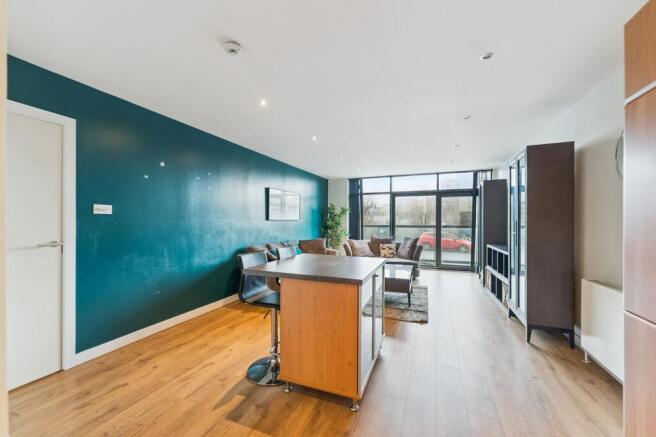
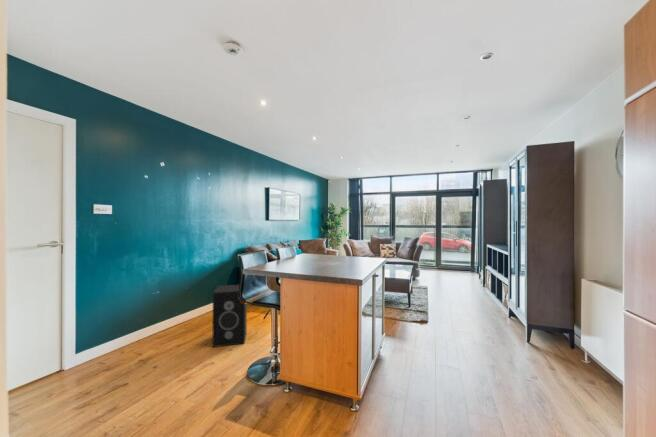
+ speaker (230, 313)
